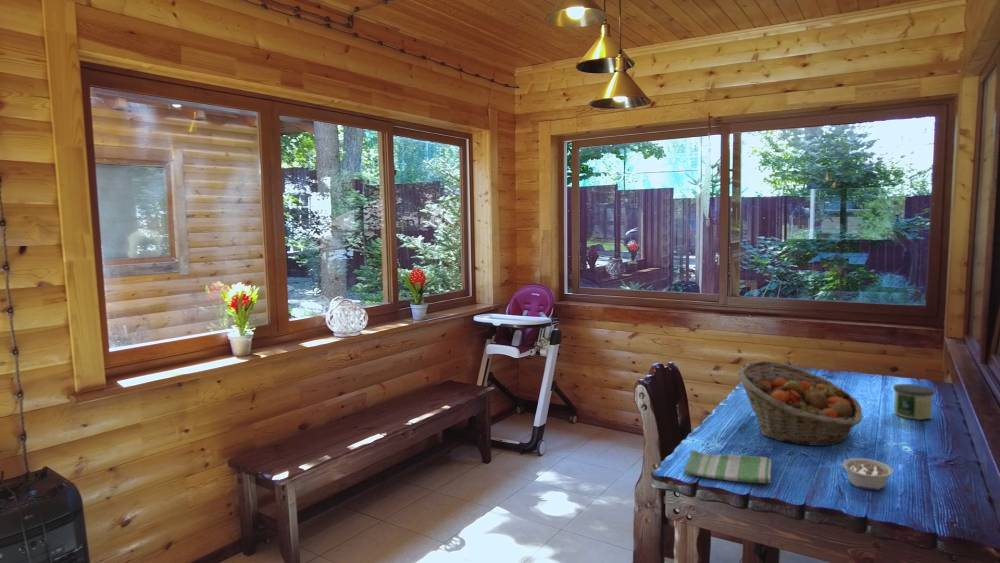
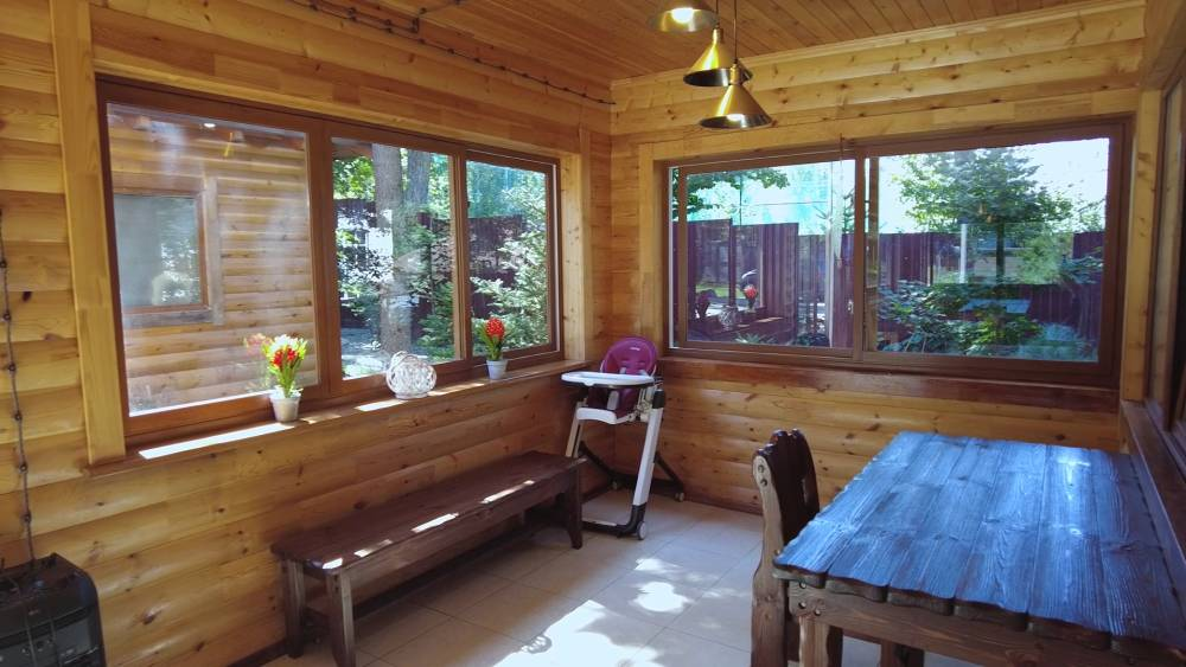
- dish towel (728, 466)
- candle (913, 402)
- legume (866, 474)
- fruit basket (798, 400)
